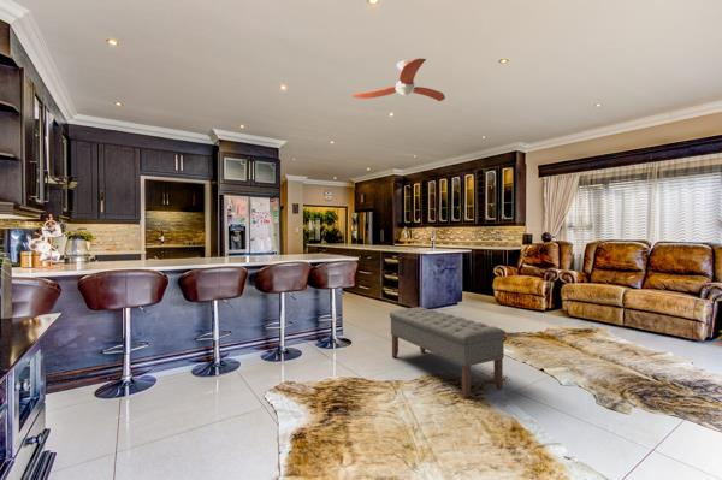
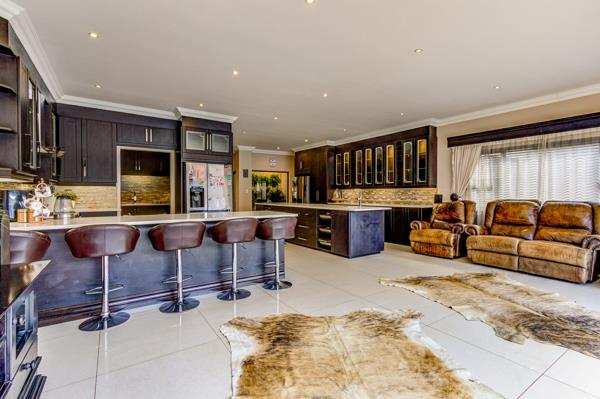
- ceiling fan (400, 77)
- bench (440, 344)
